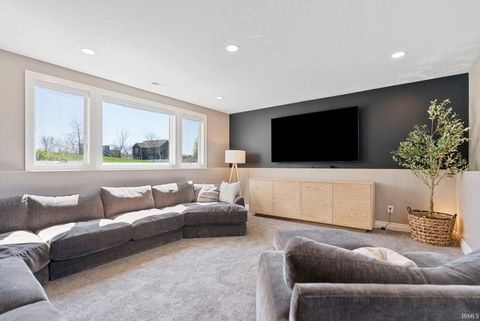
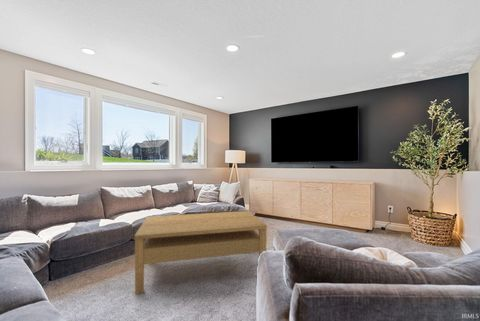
+ coffee table (202, 244)
